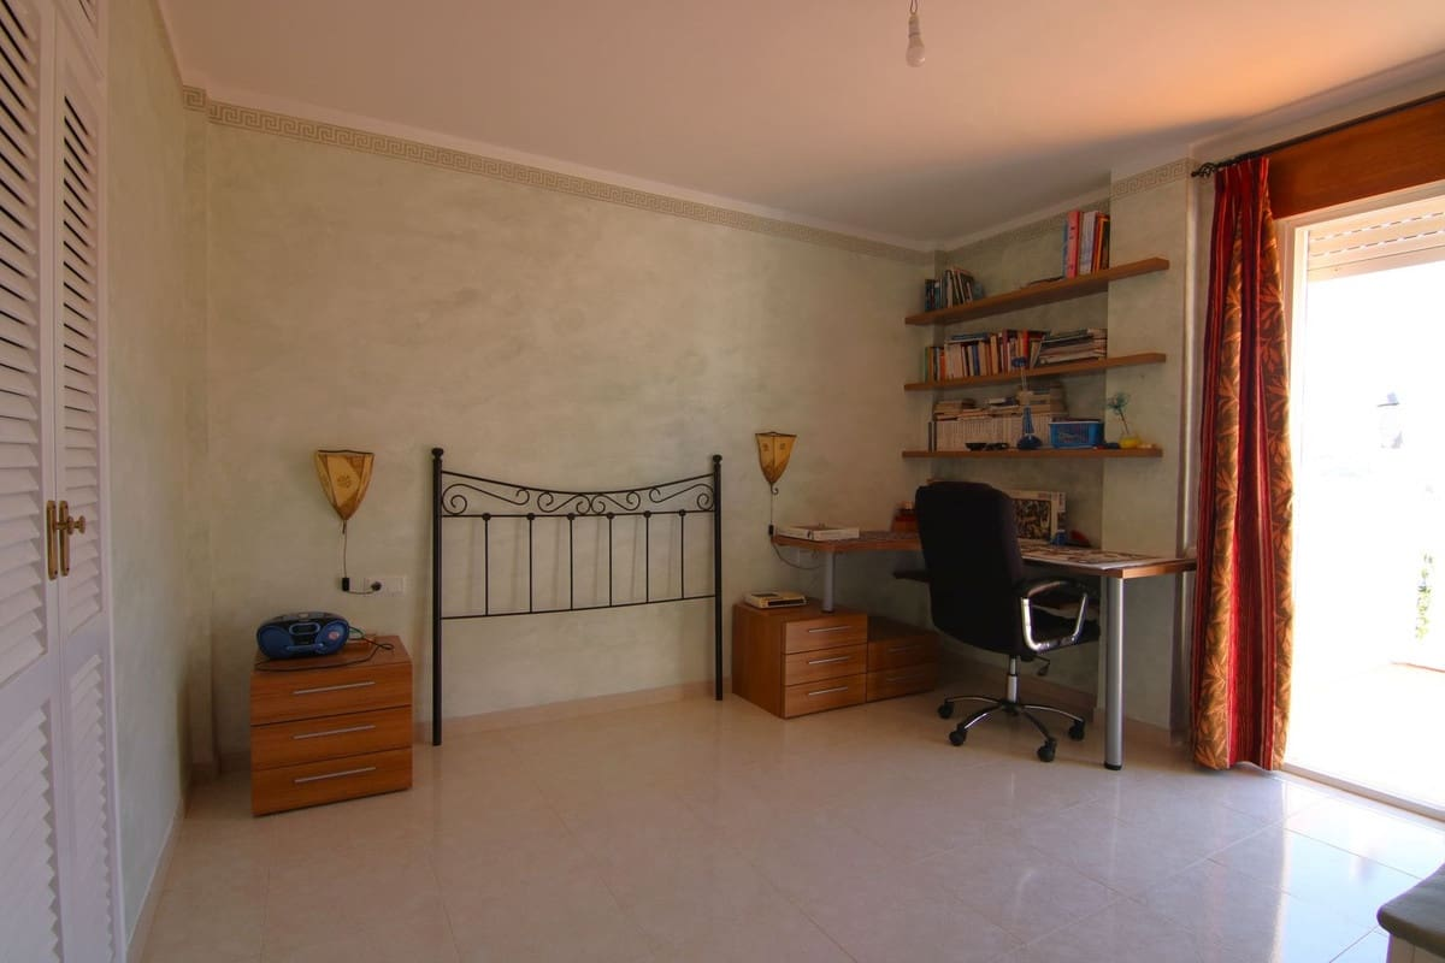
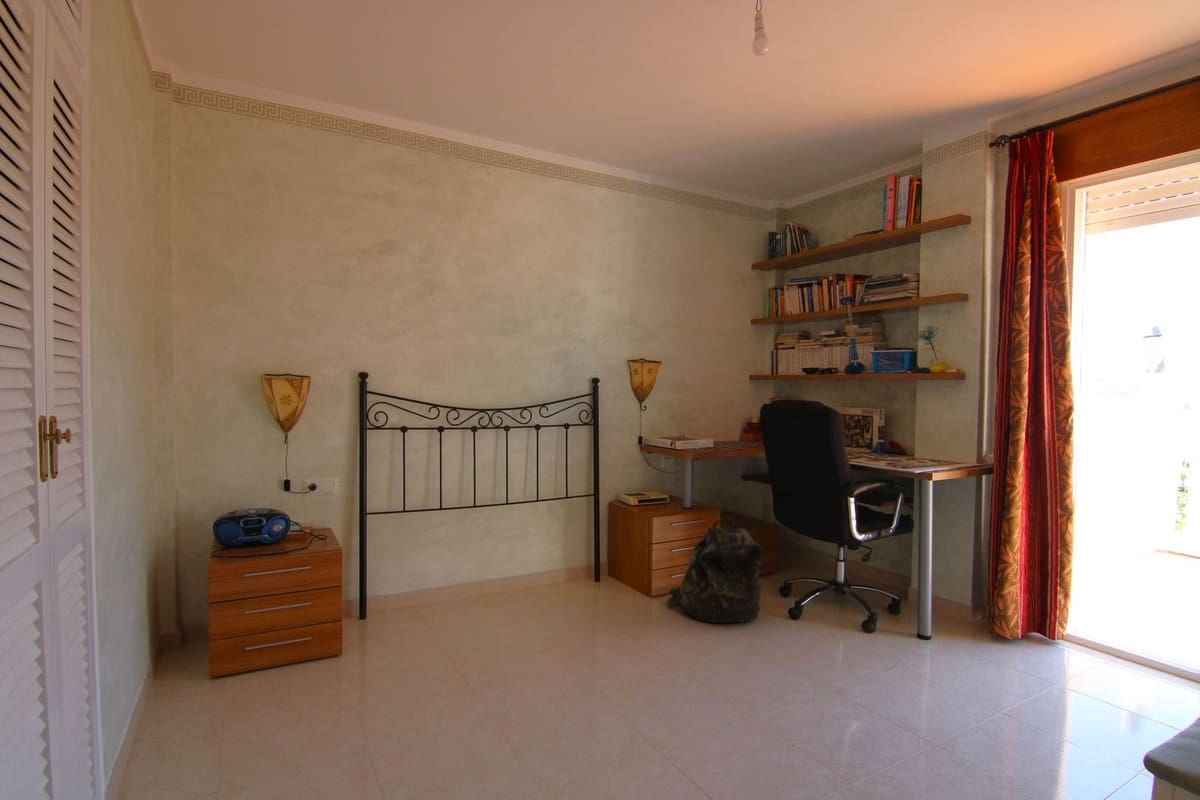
+ backpack (717, 562)
